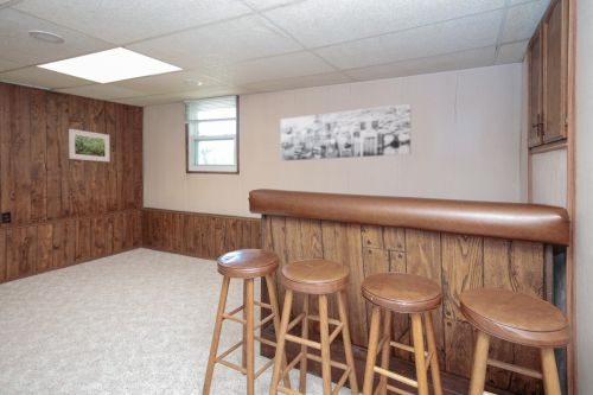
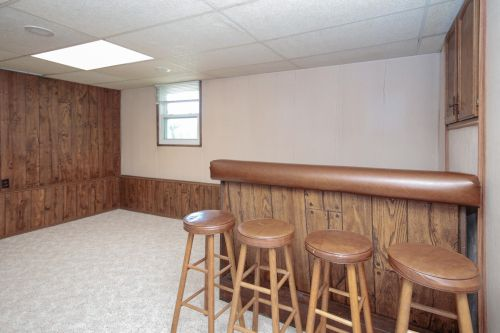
- wall art (339, 135)
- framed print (90, 146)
